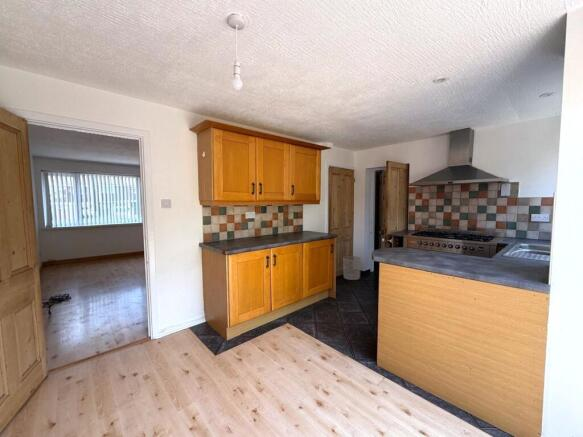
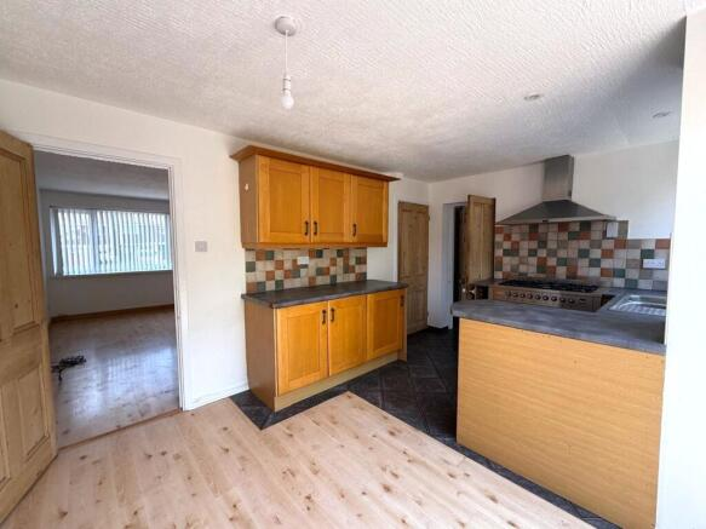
- waste bin (351, 267)
